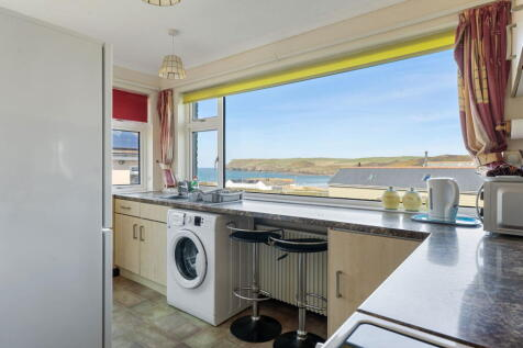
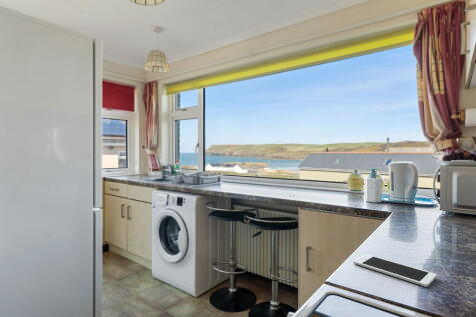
+ soap bottle (372, 184)
+ cell phone (392, 268)
